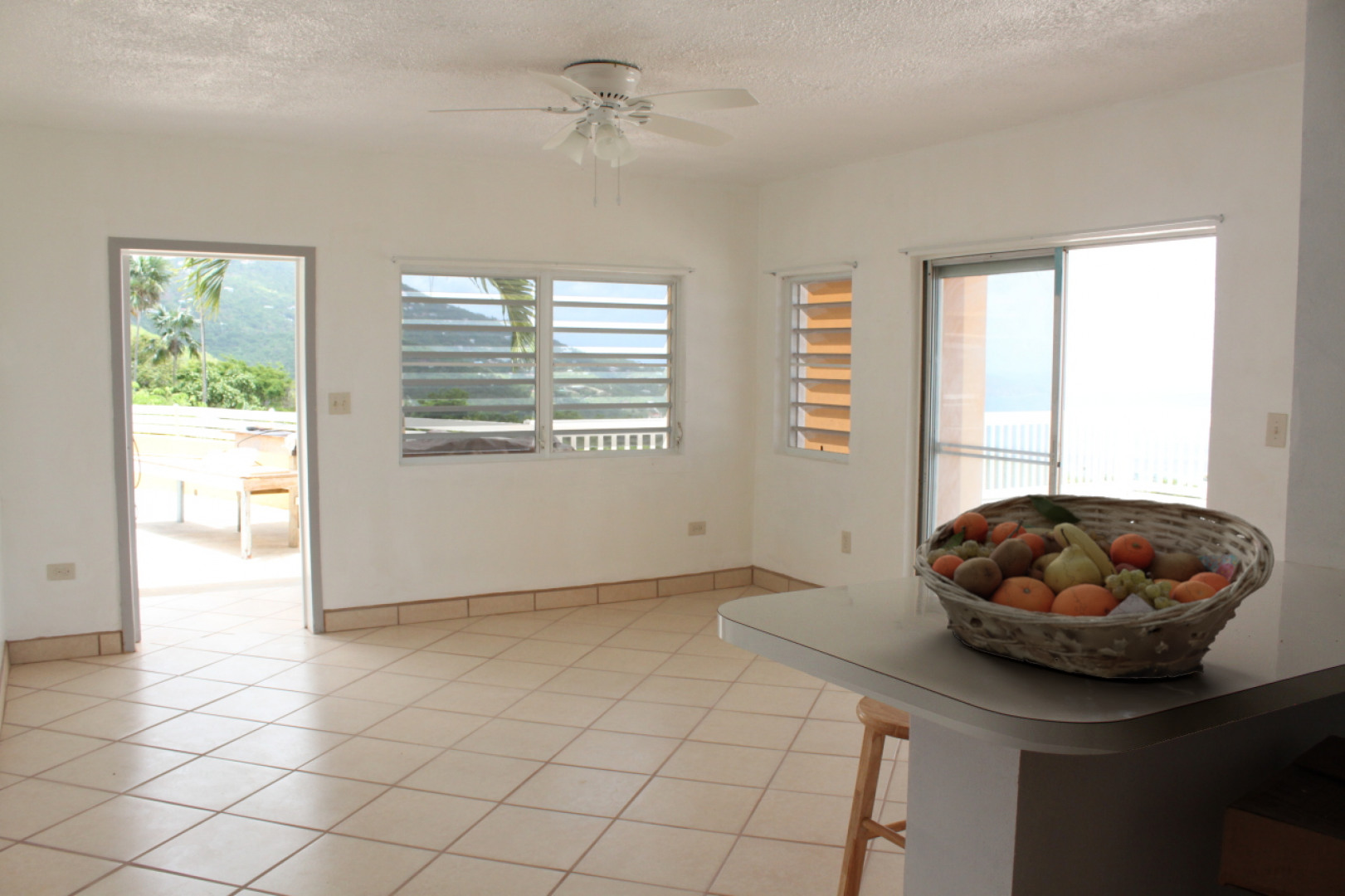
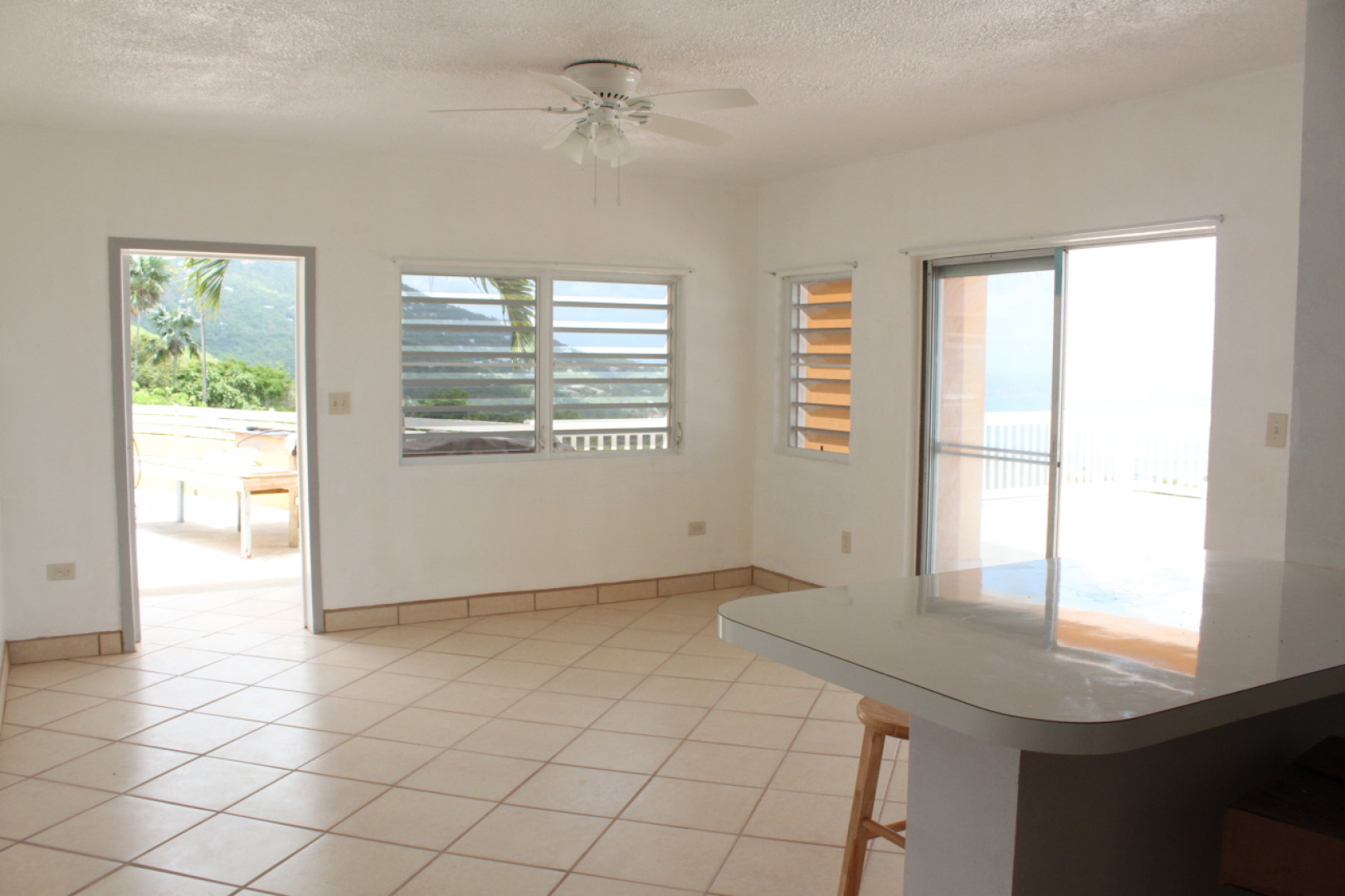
- fruit basket (1078, 576)
